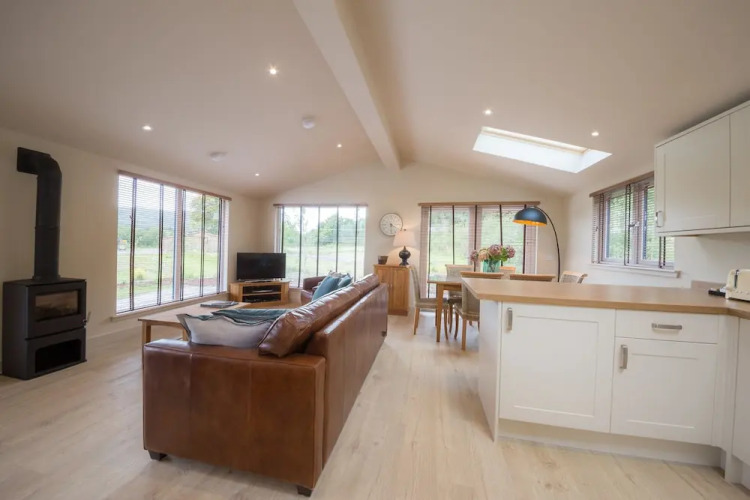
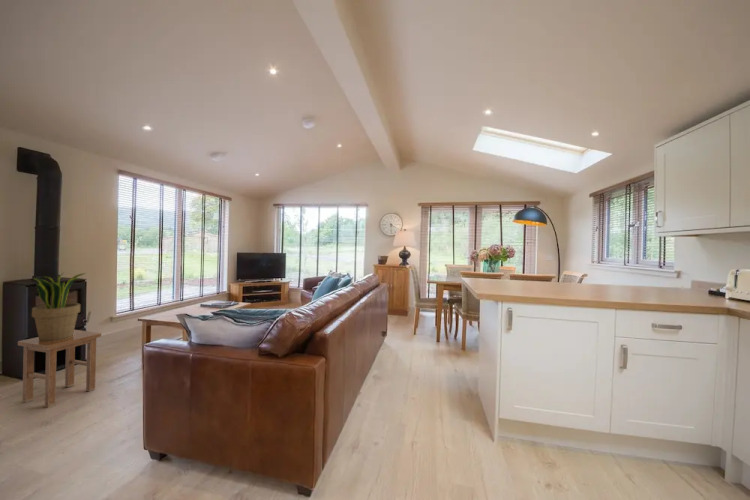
+ potted plant (60, 304)
+ stool (65, 368)
